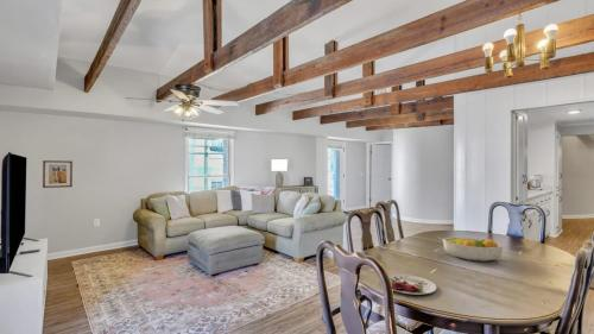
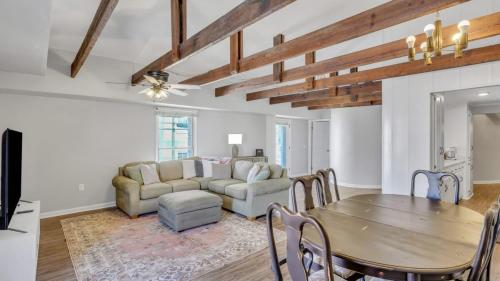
- fruit bowl (470, 246)
- plate (407, 283)
- wall art (57, 174)
